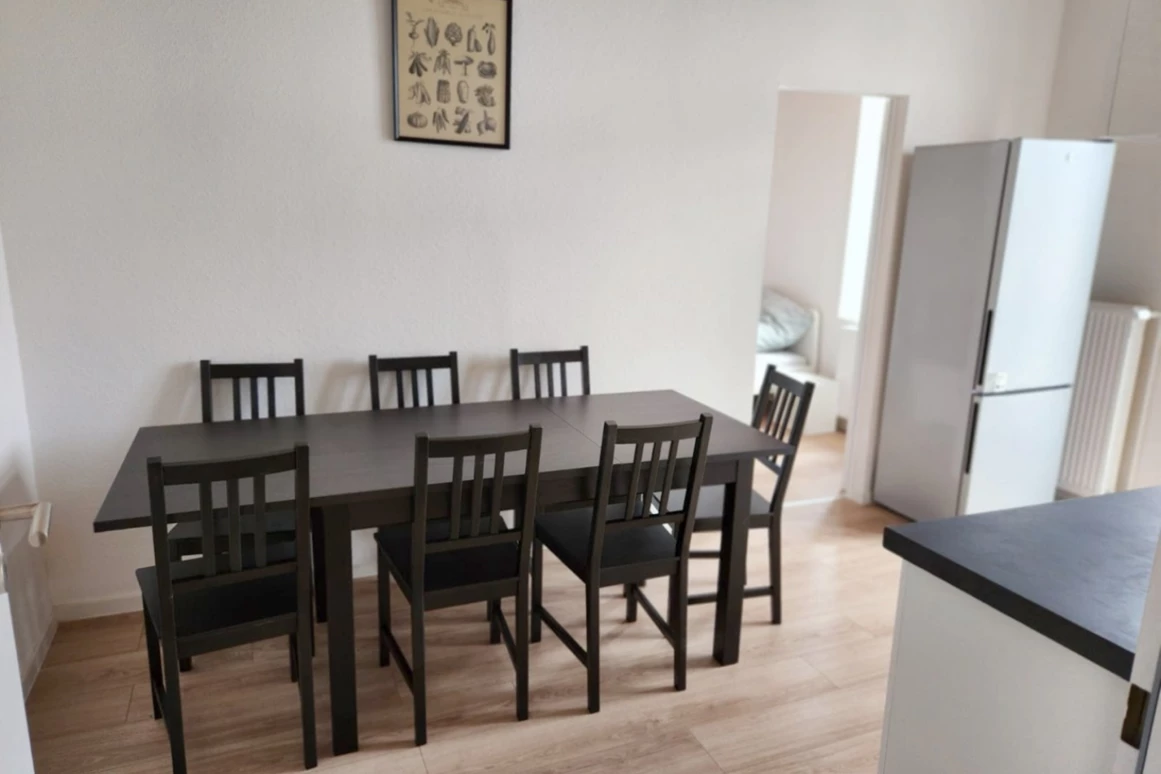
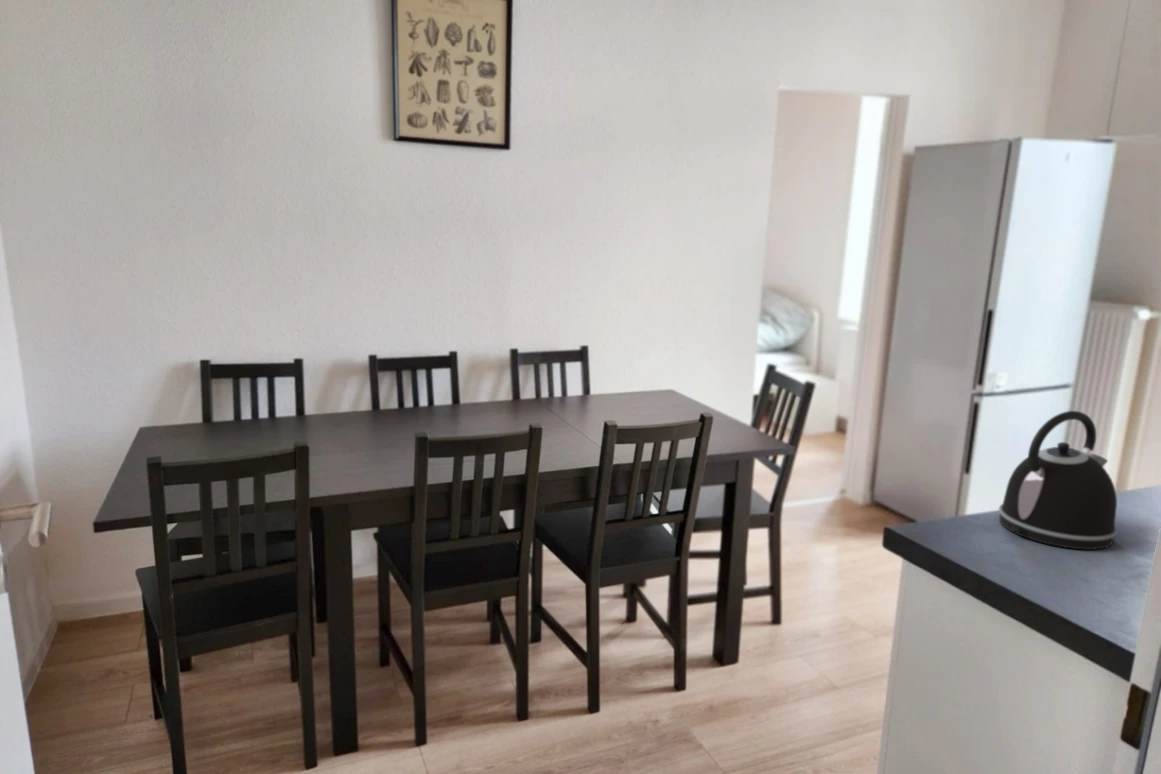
+ kettle (1063, 471)
